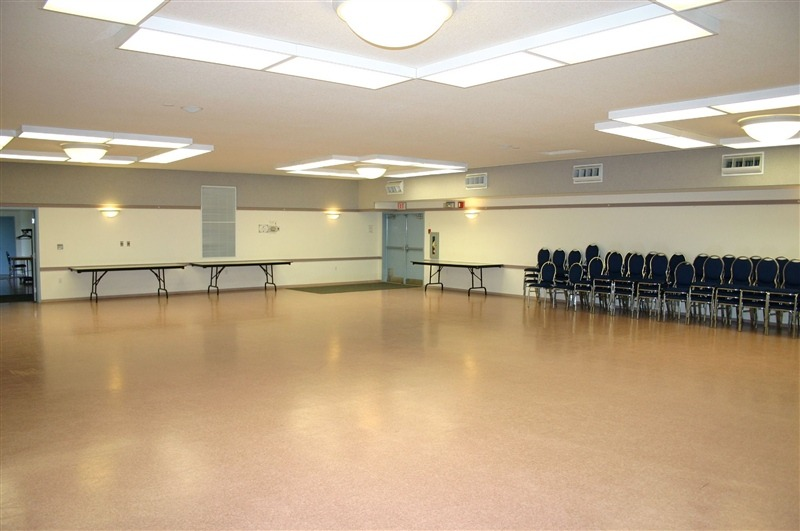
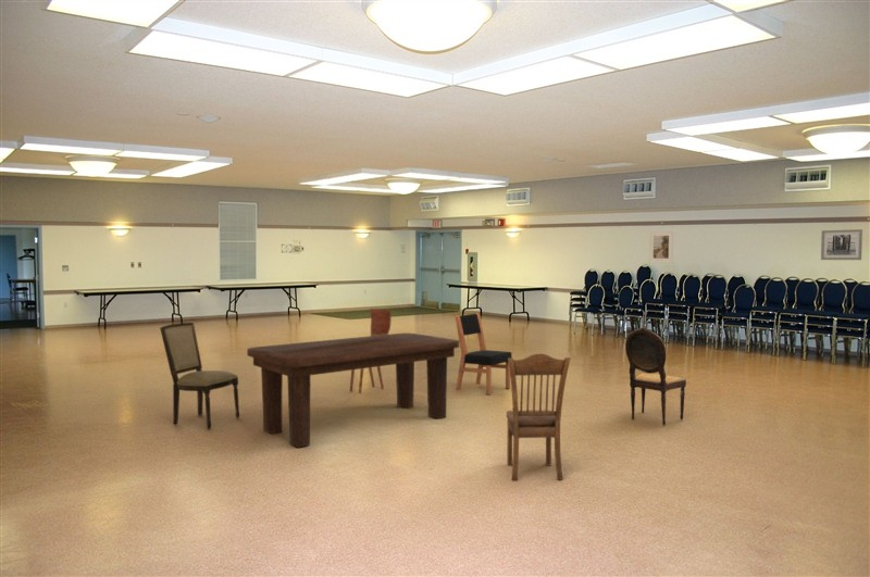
+ dining chair (200, 373)
+ wall art (841, 244)
+ dining chair (483, 352)
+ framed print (660, 247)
+ dining chair (371, 335)
+ dining chair (655, 372)
+ dining chair (533, 411)
+ dining table (358, 368)
